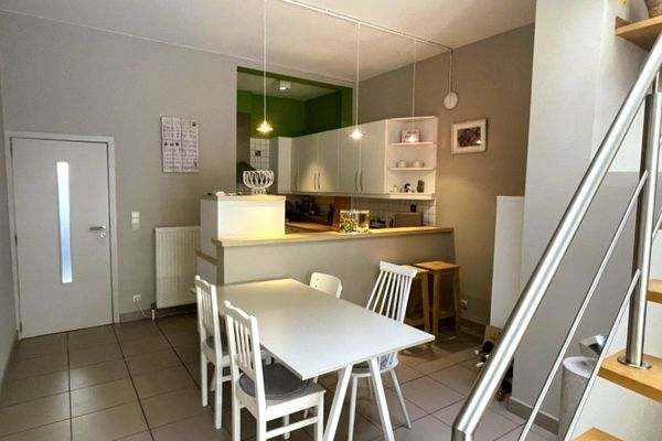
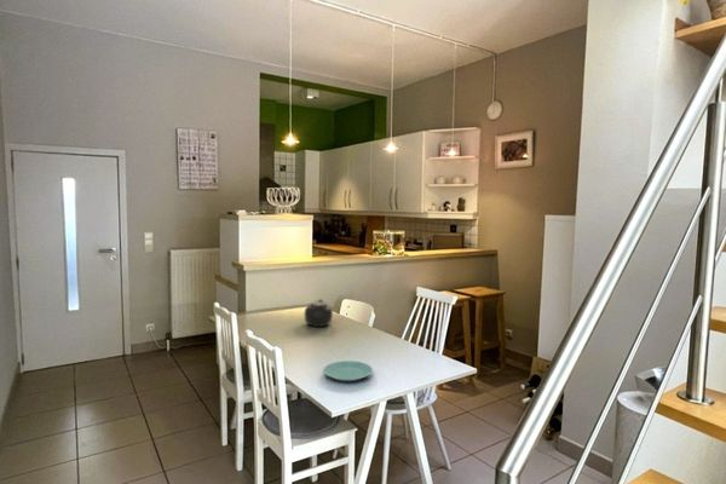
+ teapot (318, 312)
+ plate (347, 371)
